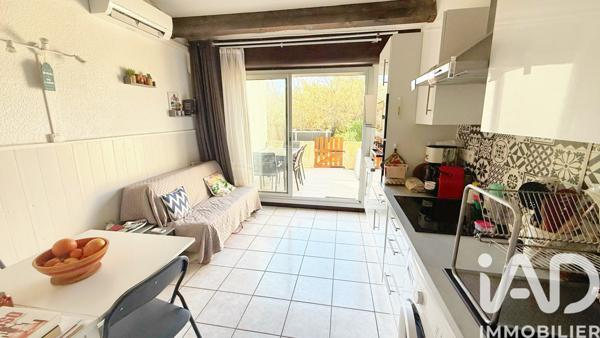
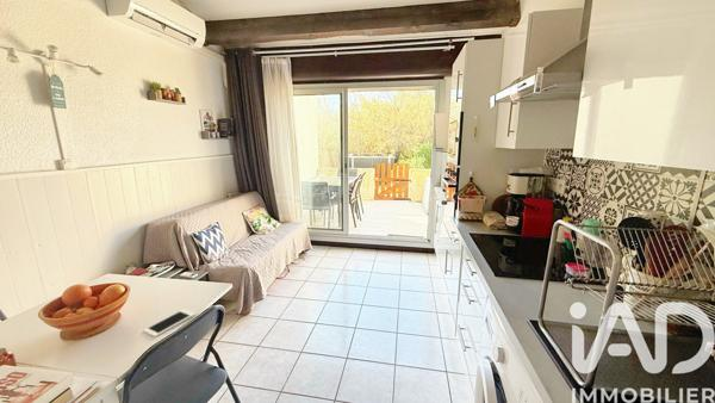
+ cell phone (170, 322)
